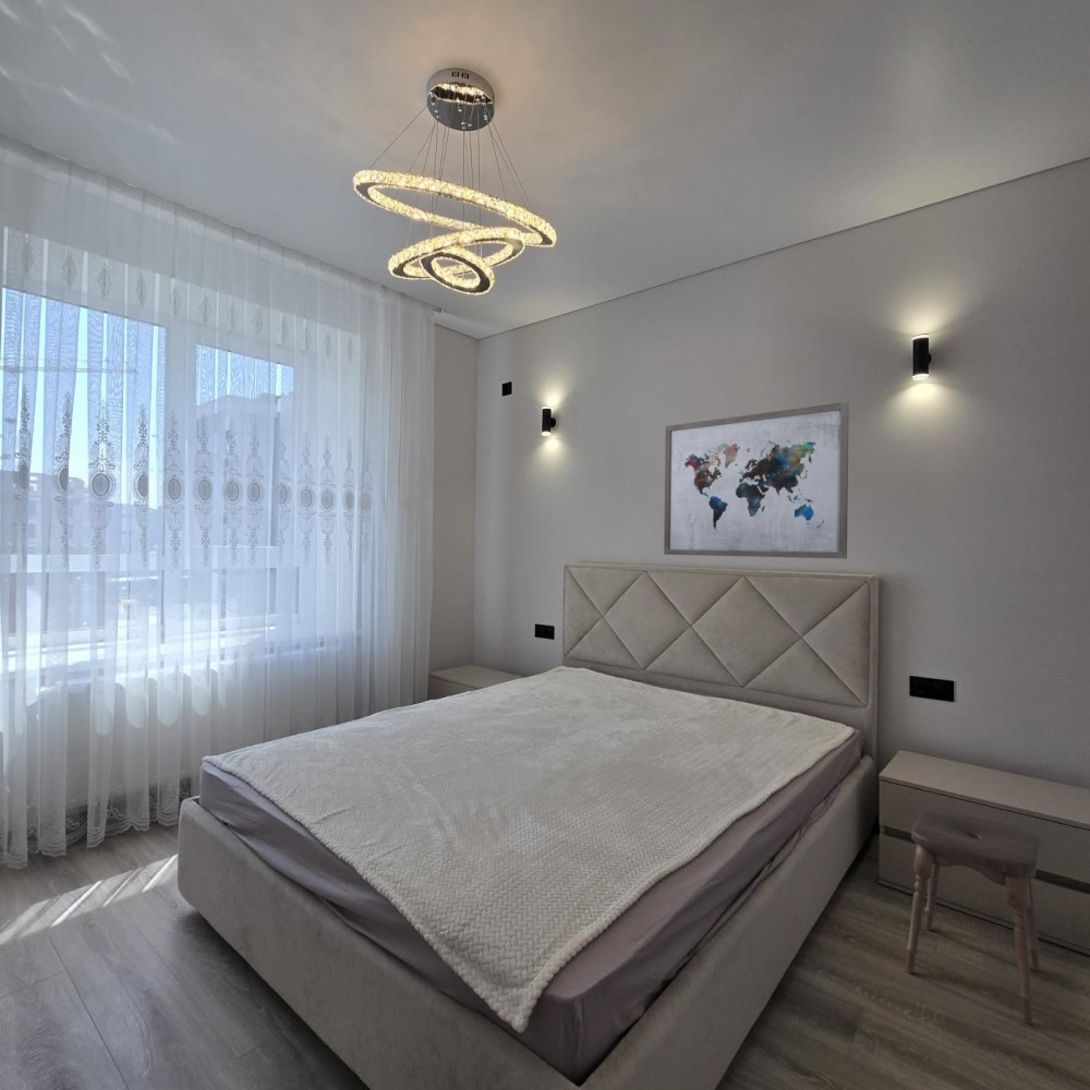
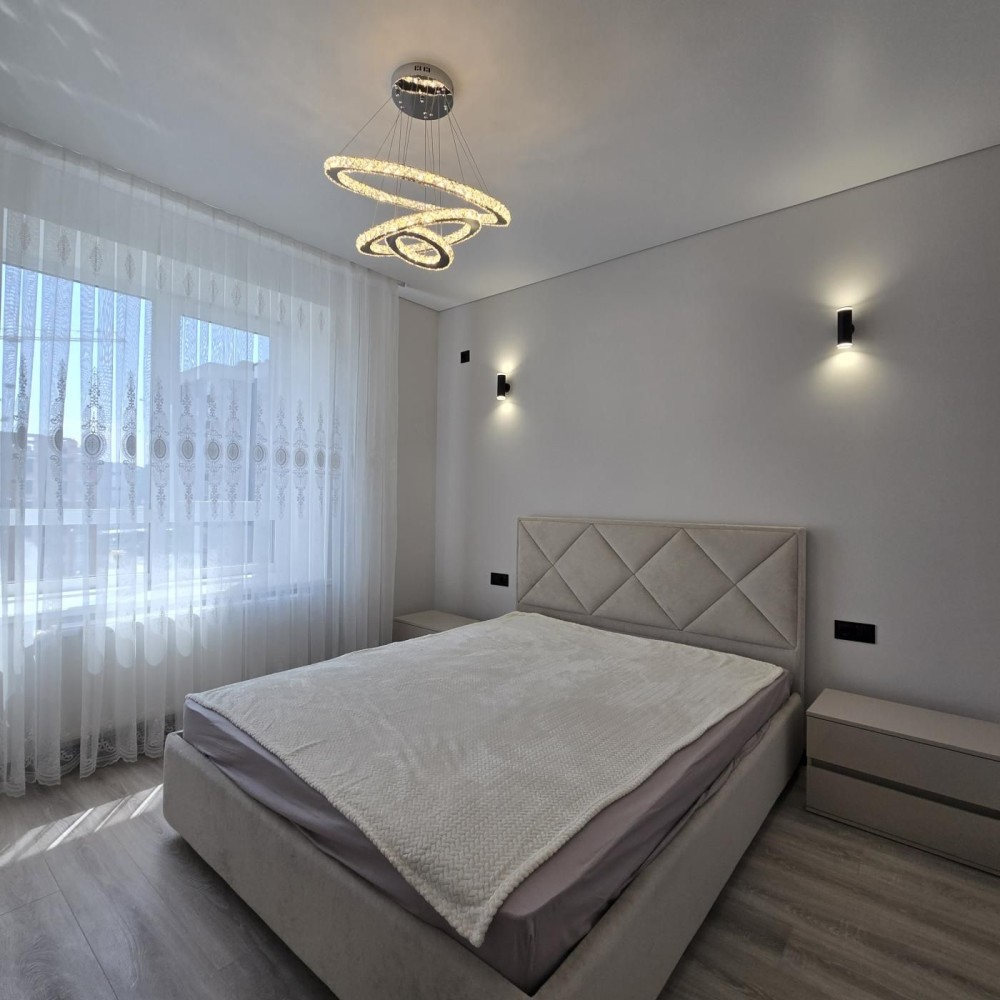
- stool (990, 880)
- wall art (747, 485)
